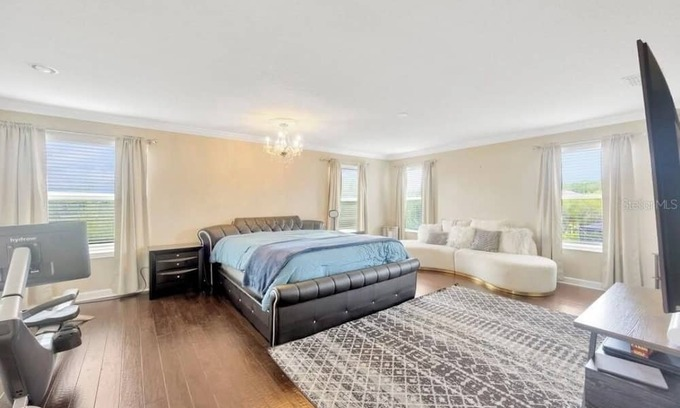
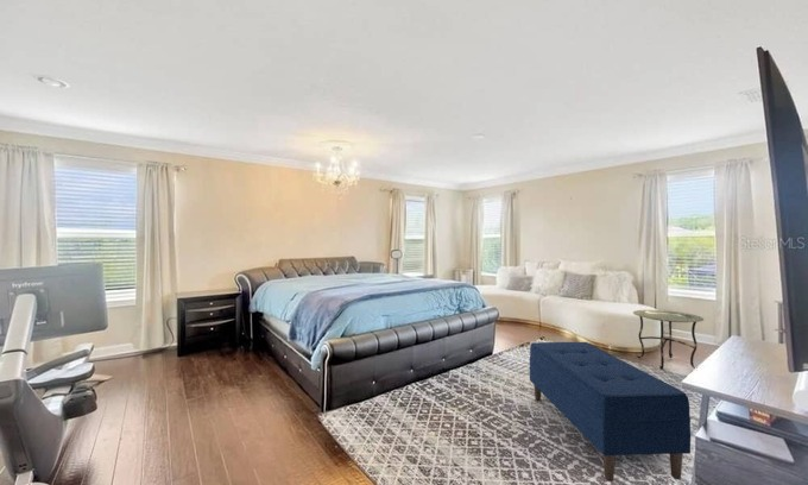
+ side table (667, 339)
+ bench (593, 397)
